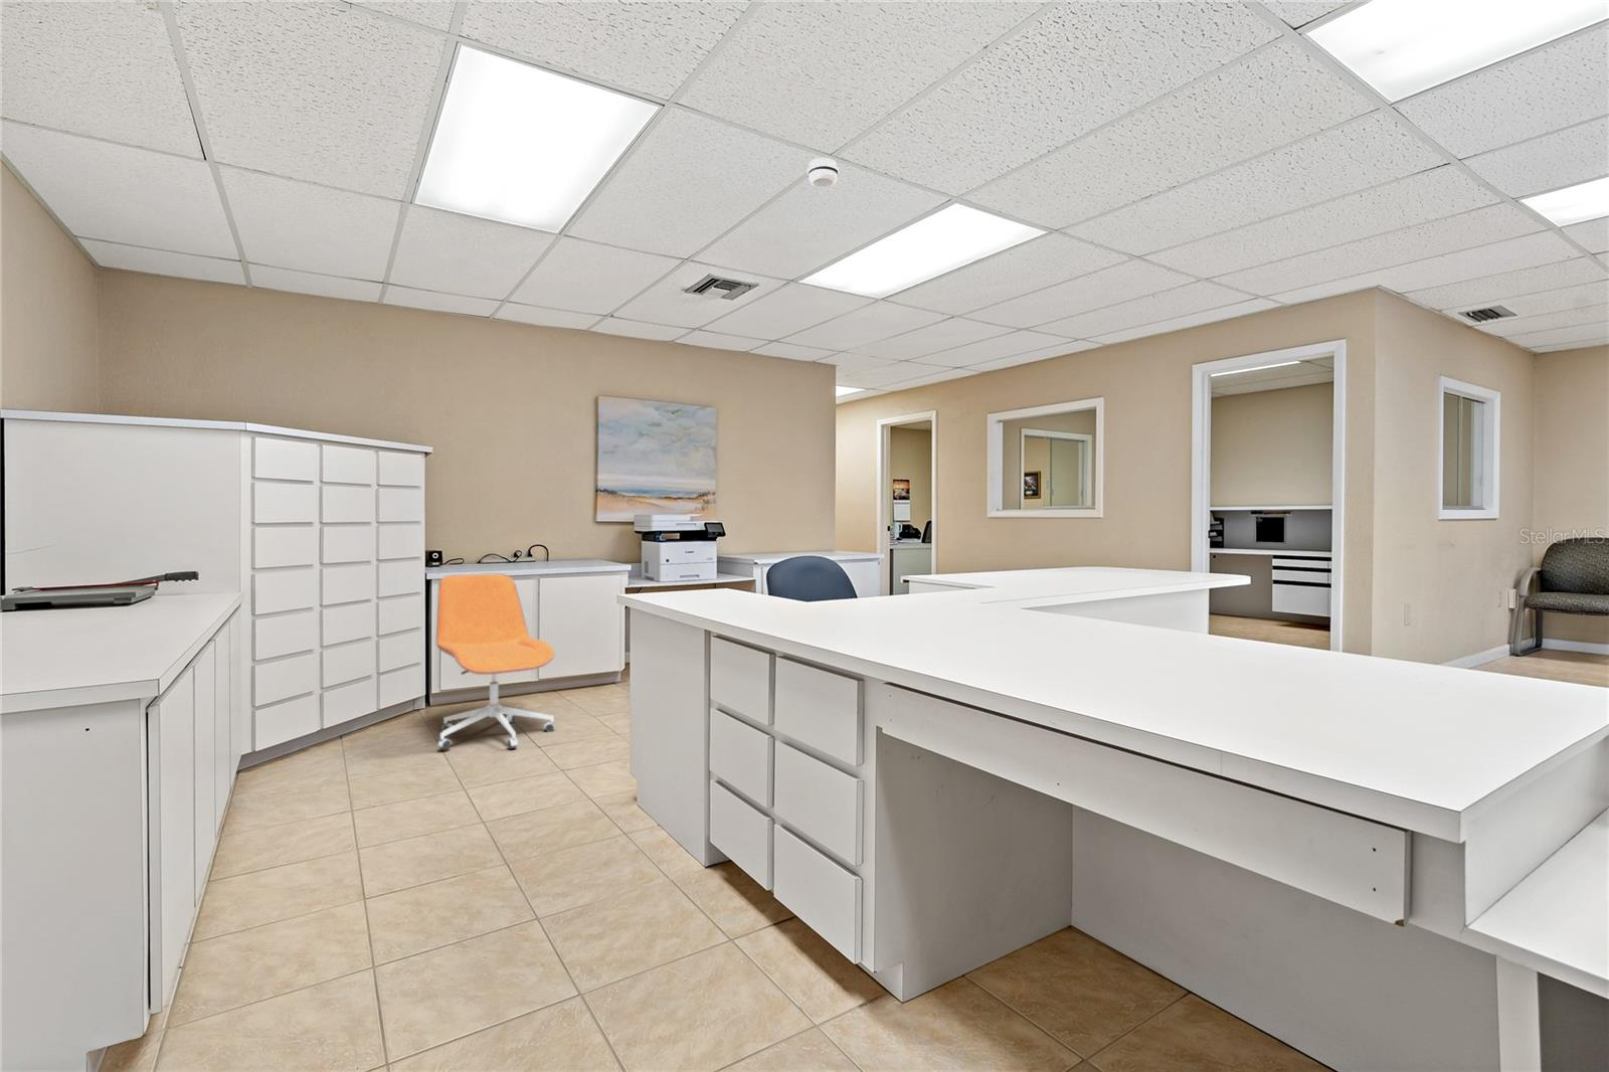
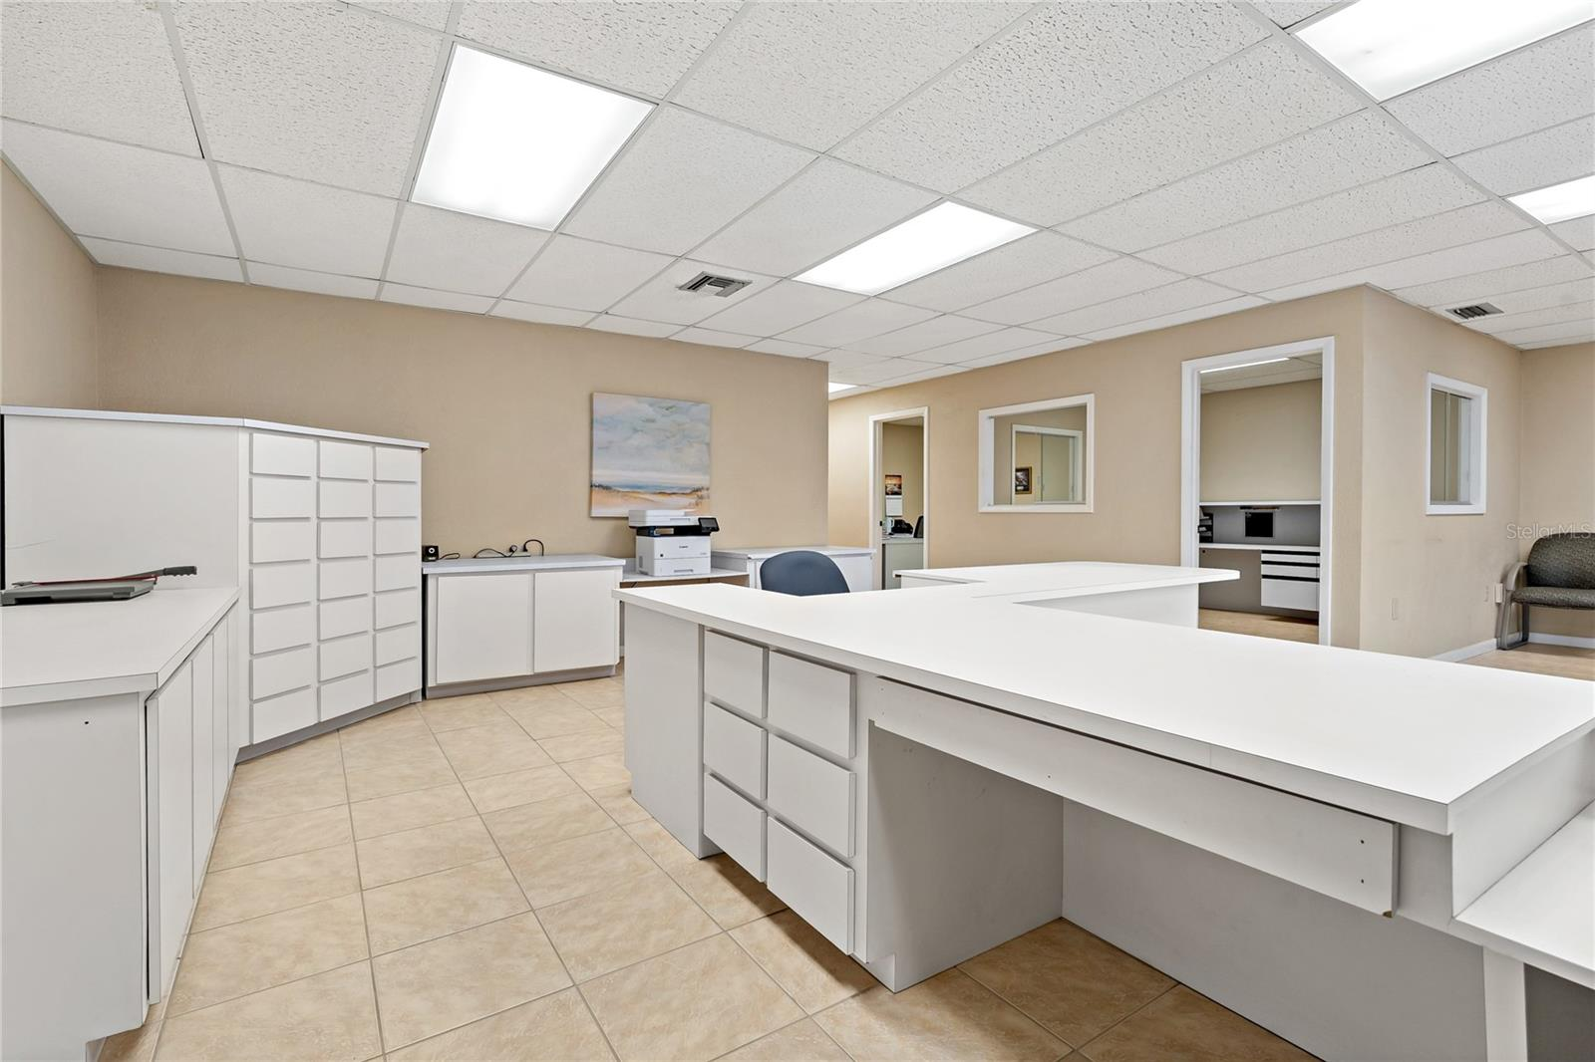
- office chair (493, 656)
- smoke detector (823, 173)
